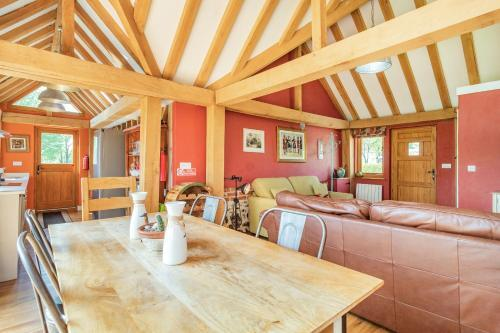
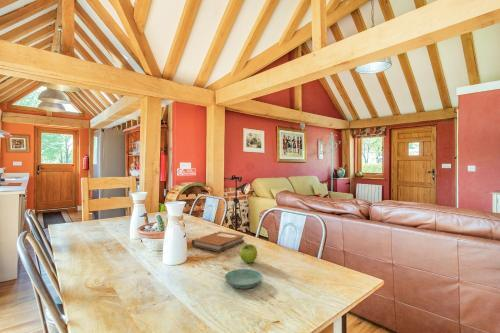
+ notebook (219, 240)
+ saucer (243, 279)
+ fruit (248, 253)
